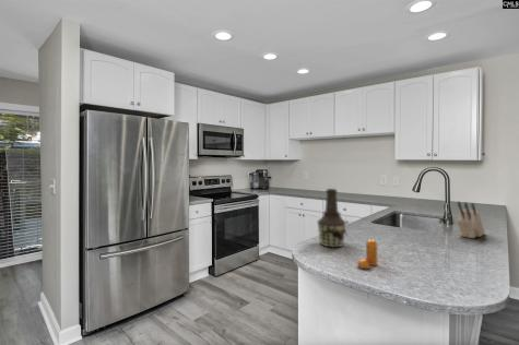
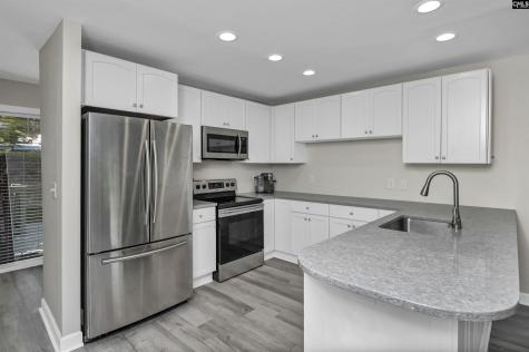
- pepper shaker (367, 252)
- bottle (332, 216)
- knife block (470, 217)
